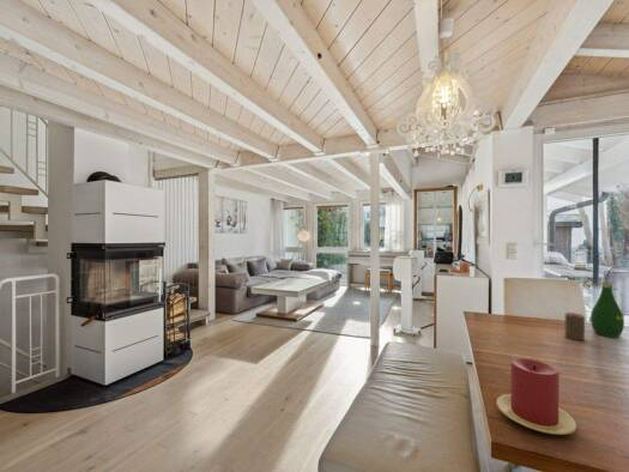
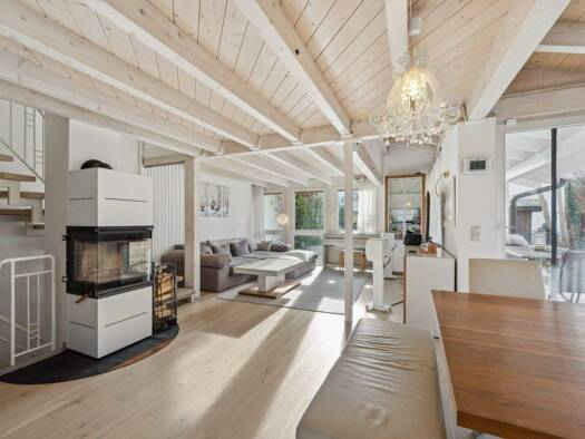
- bottle (606, 308)
- cup (574, 326)
- candle (533, 391)
